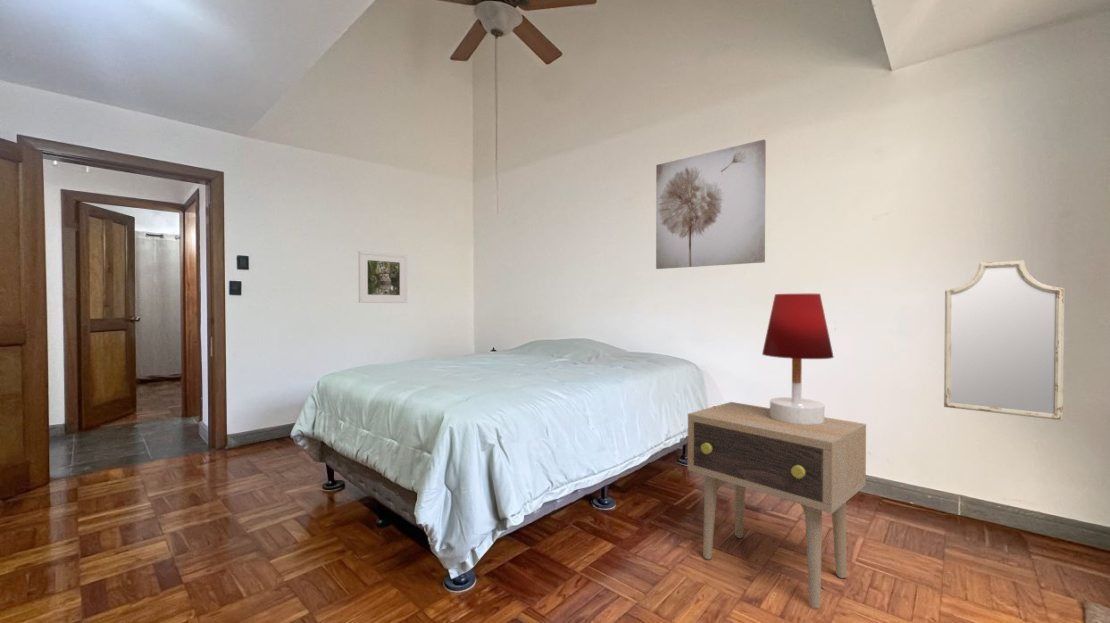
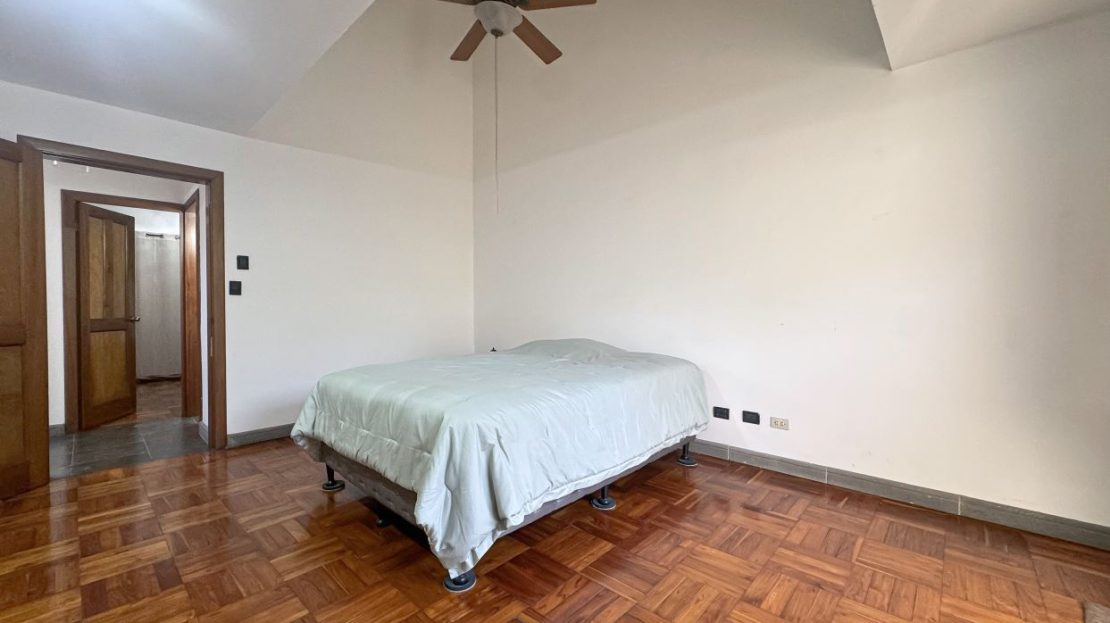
- home mirror (1000, 337)
- wall art (706, 209)
- side table (770, 493)
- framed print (383, 278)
- table lamp (796, 356)
